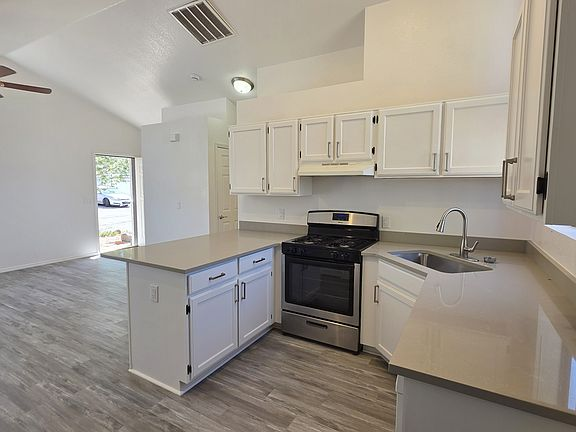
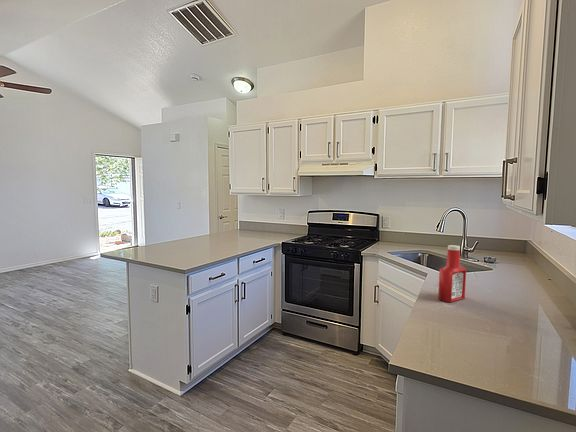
+ soap bottle (452, 272)
